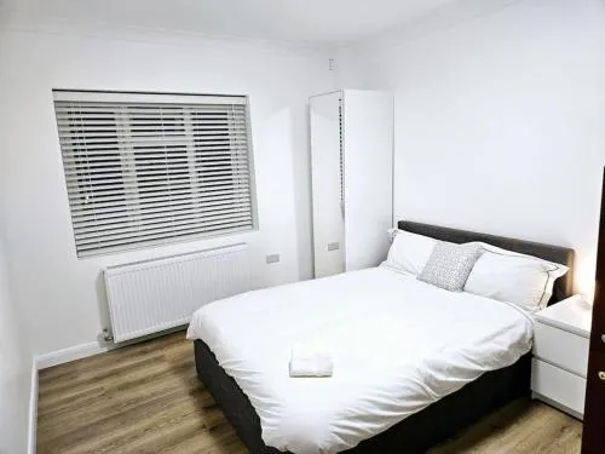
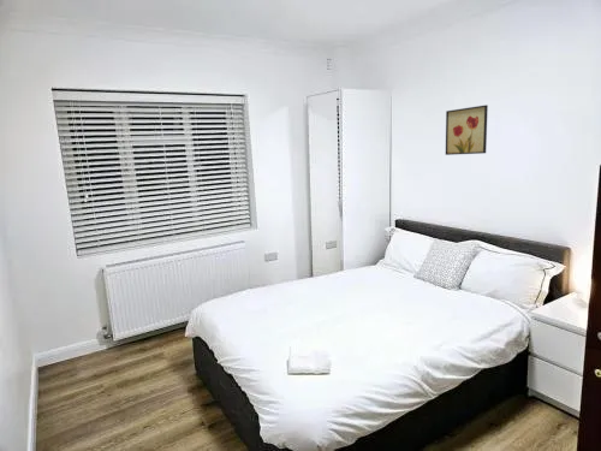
+ wall art (465, 131)
